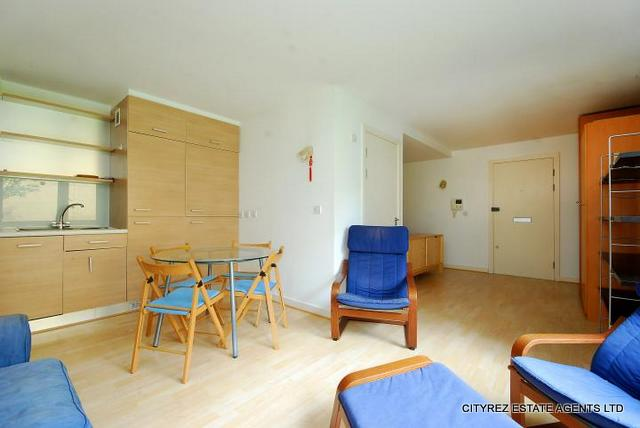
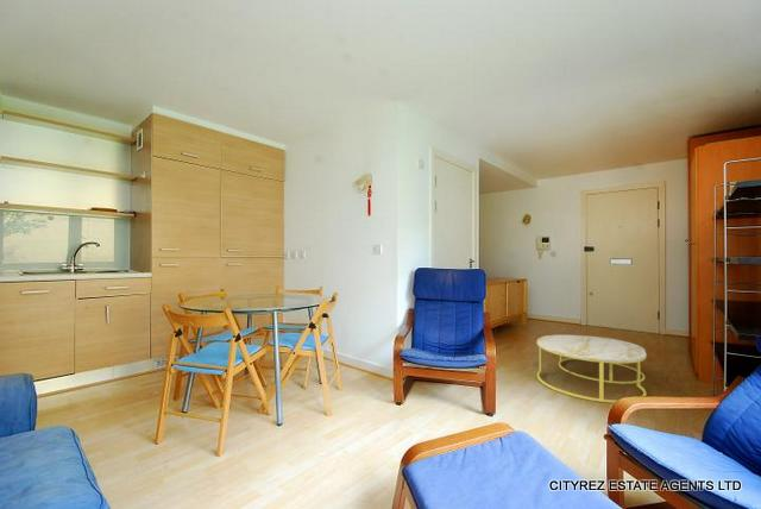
+ coffee table (593, 359)
